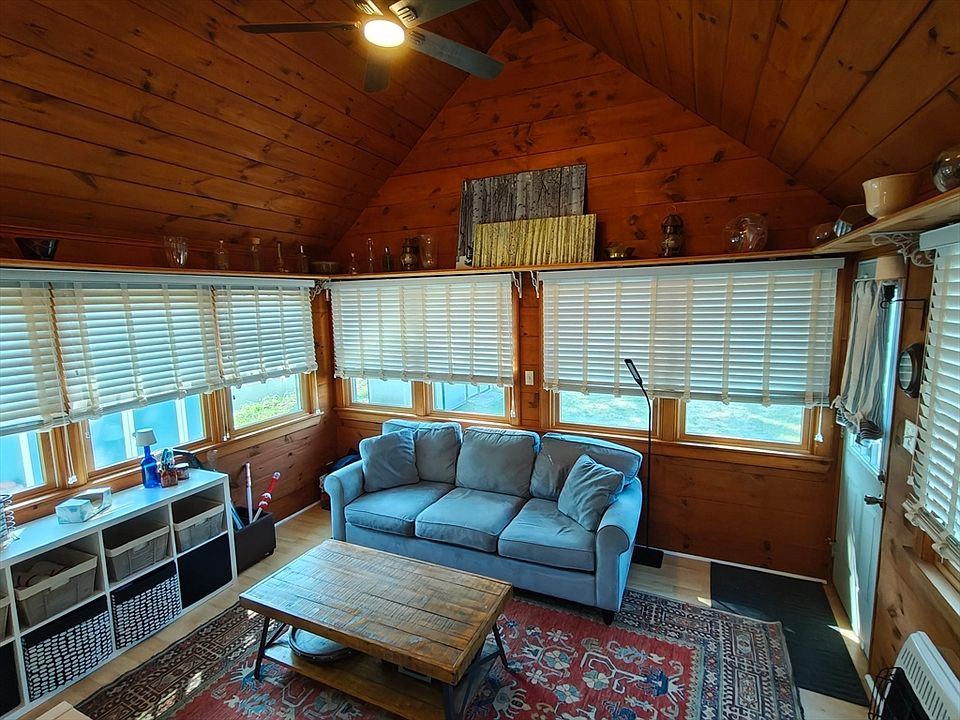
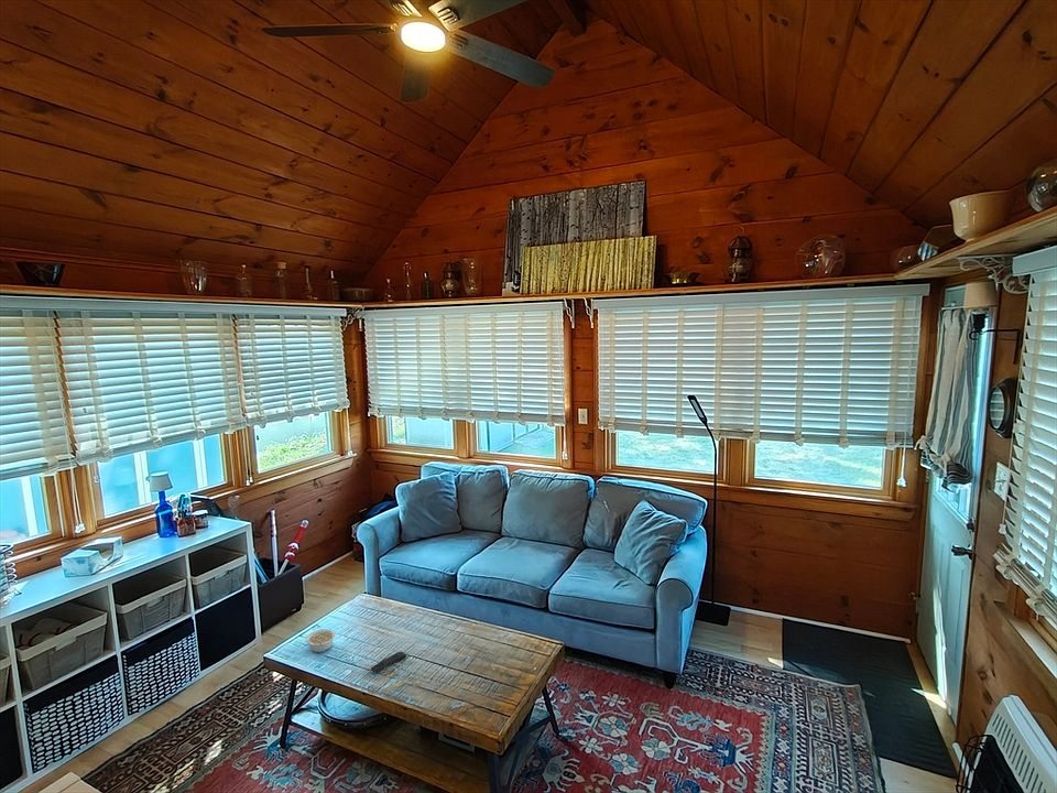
+ remote control (388, 662)
+ legume (322, 641)
